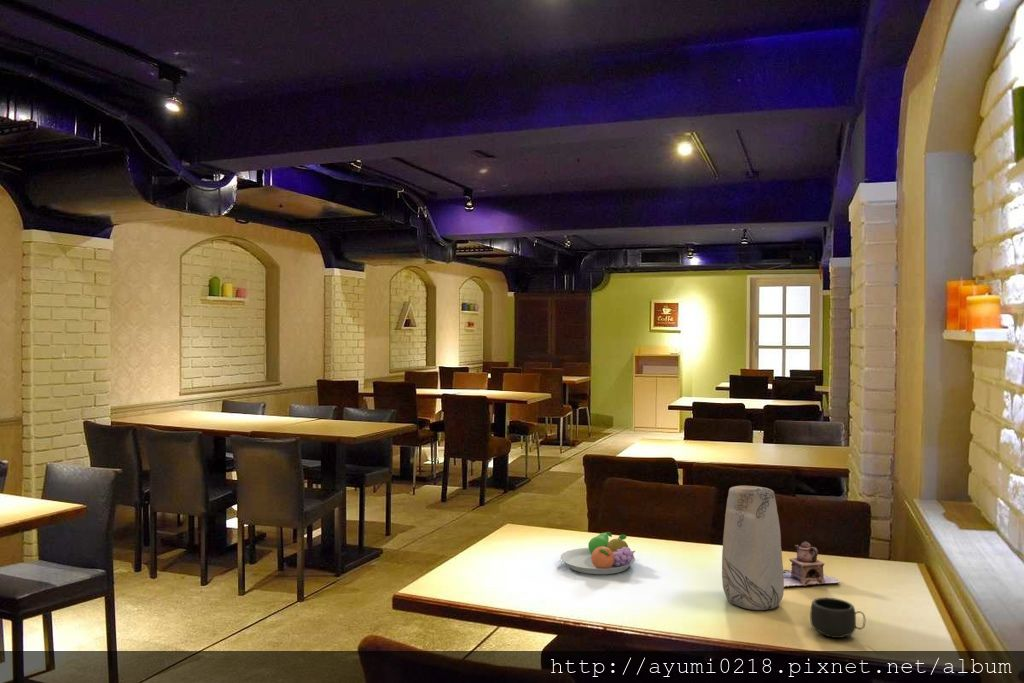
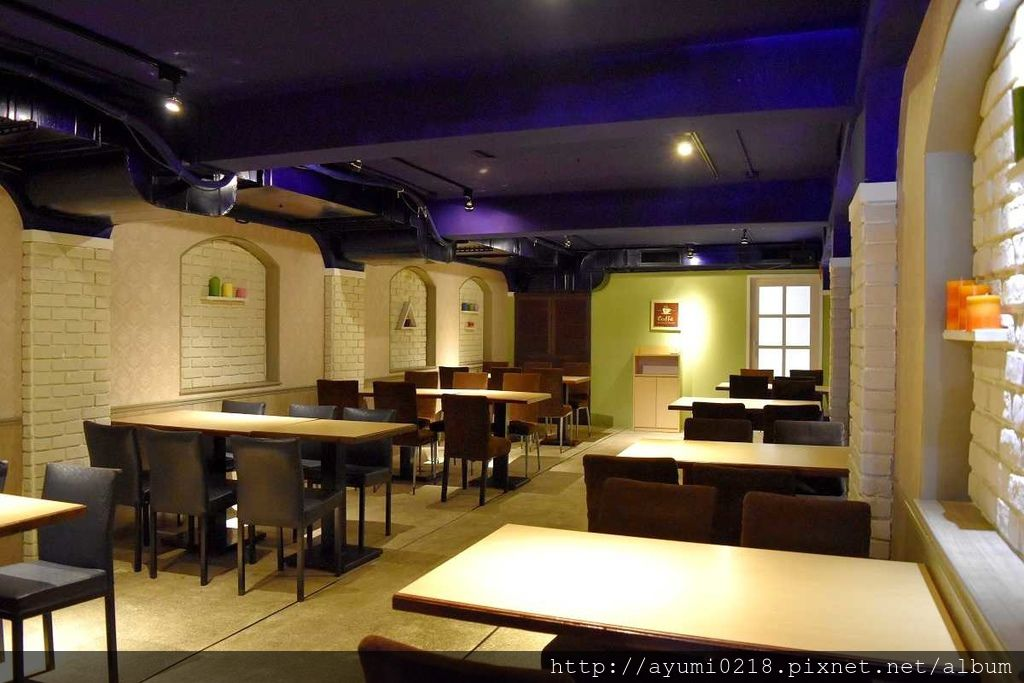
- teapot (805, 560)
- fruit bowl (599, 549)
- mug (837, 619)
- vase (752, 545)
